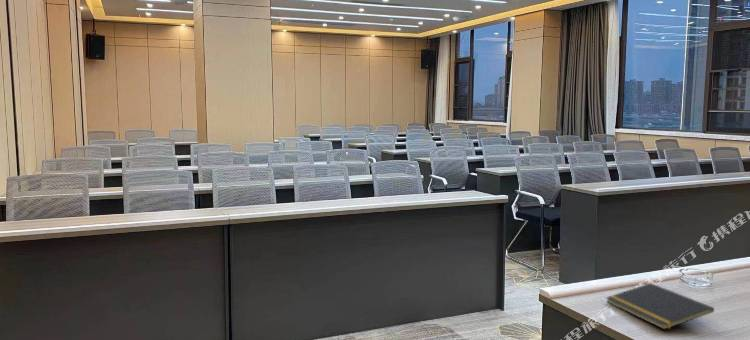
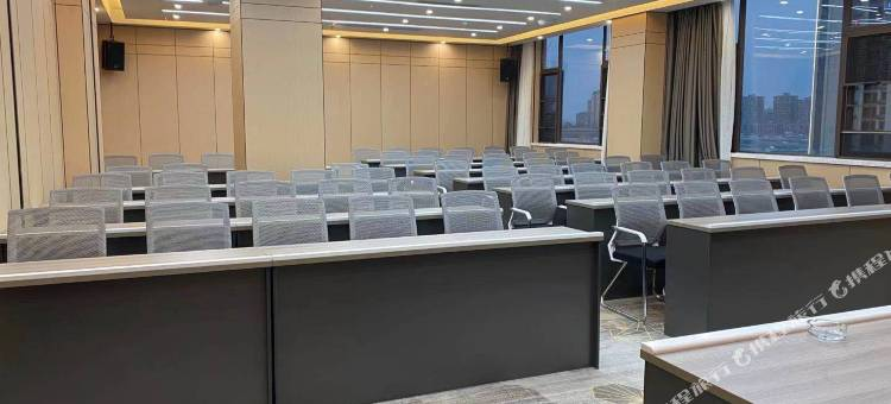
- notepad (657, 304)
